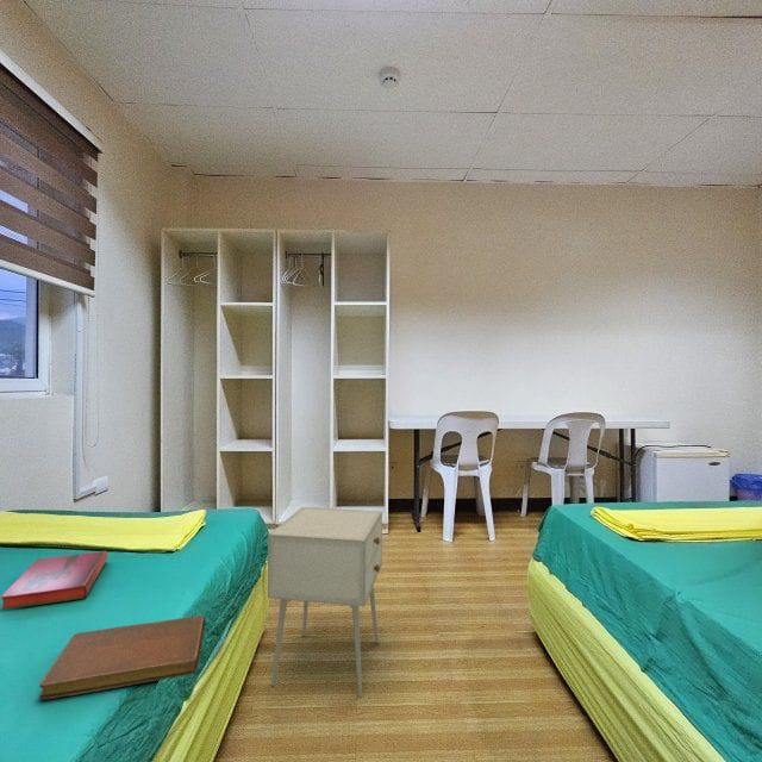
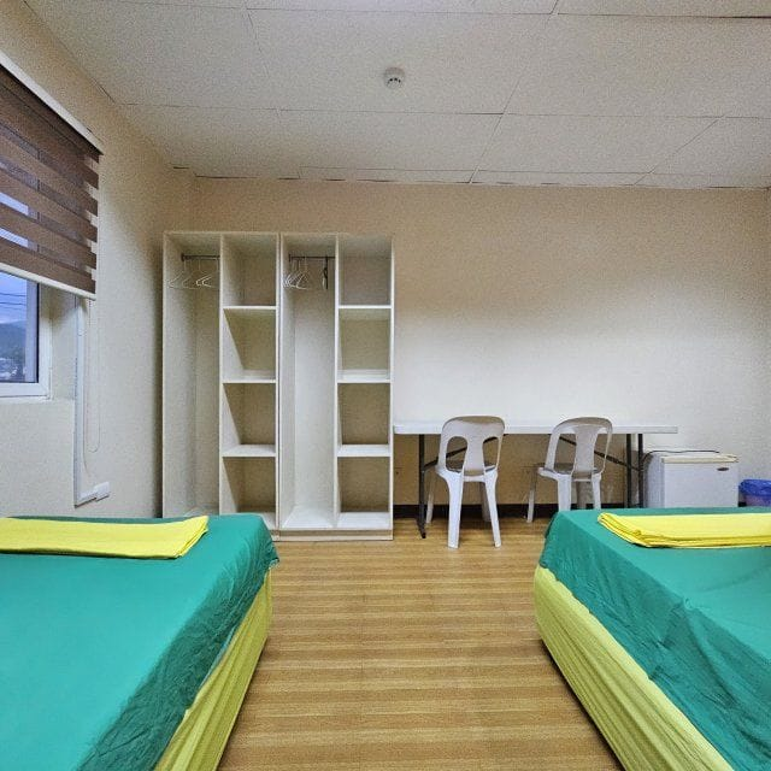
- notebook (132, 651)
- nightstand (331, 592)
- hardback book (60, 576)
